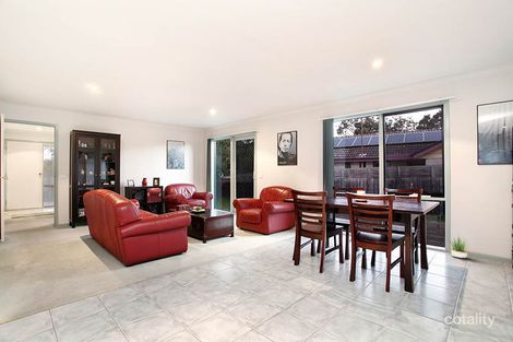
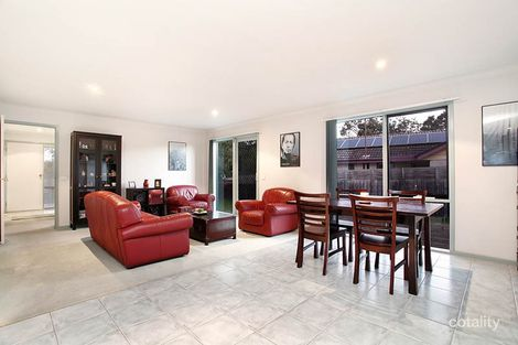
- potted plant (458, 246)
